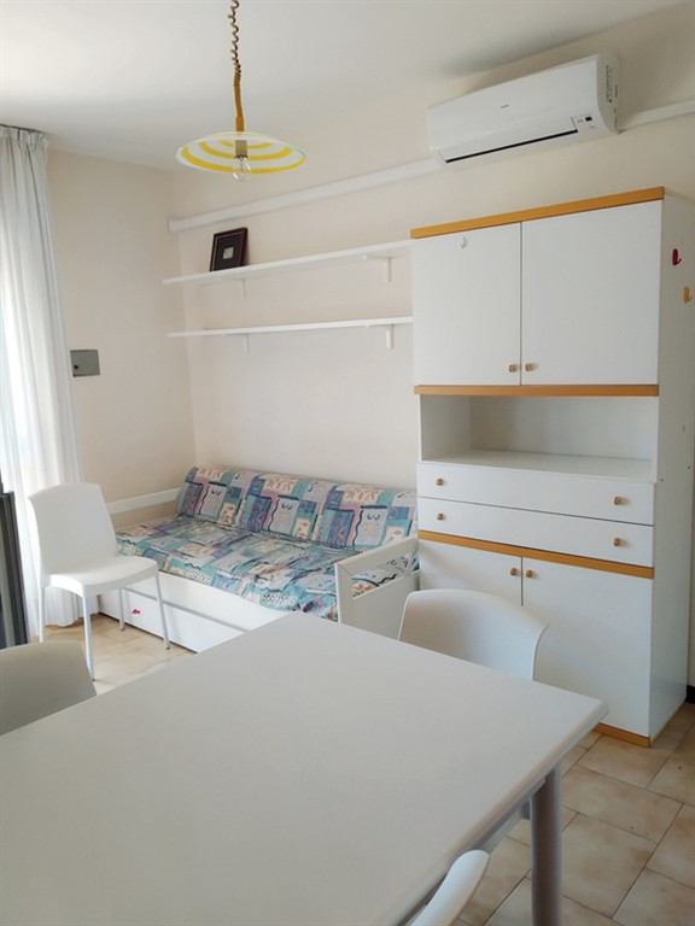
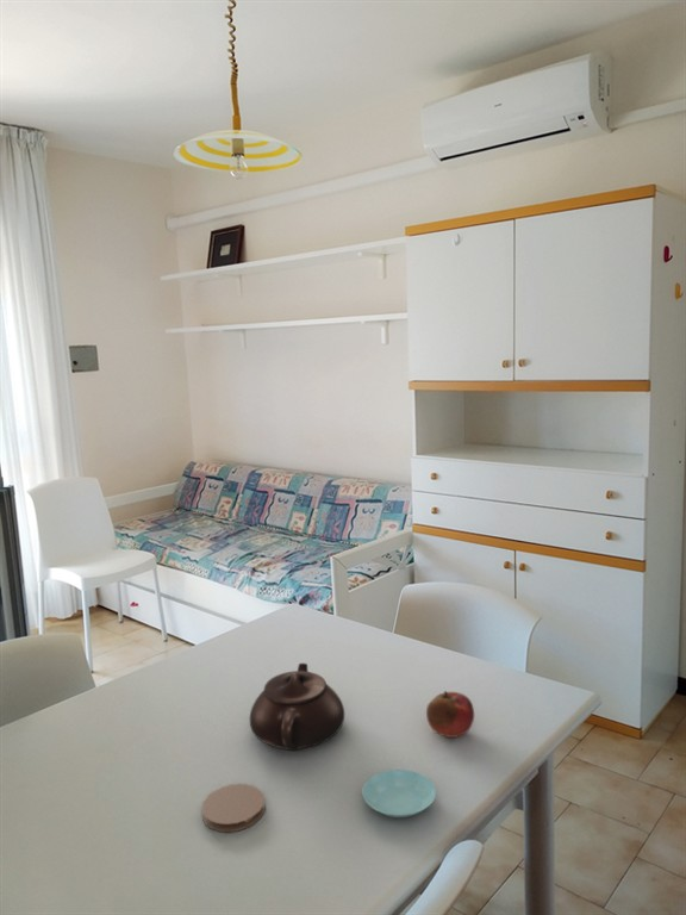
+ saucer (399, 796)
+ teapot (294, 703)
+ coaster (233, 807)
+ fruit (450, 712)
